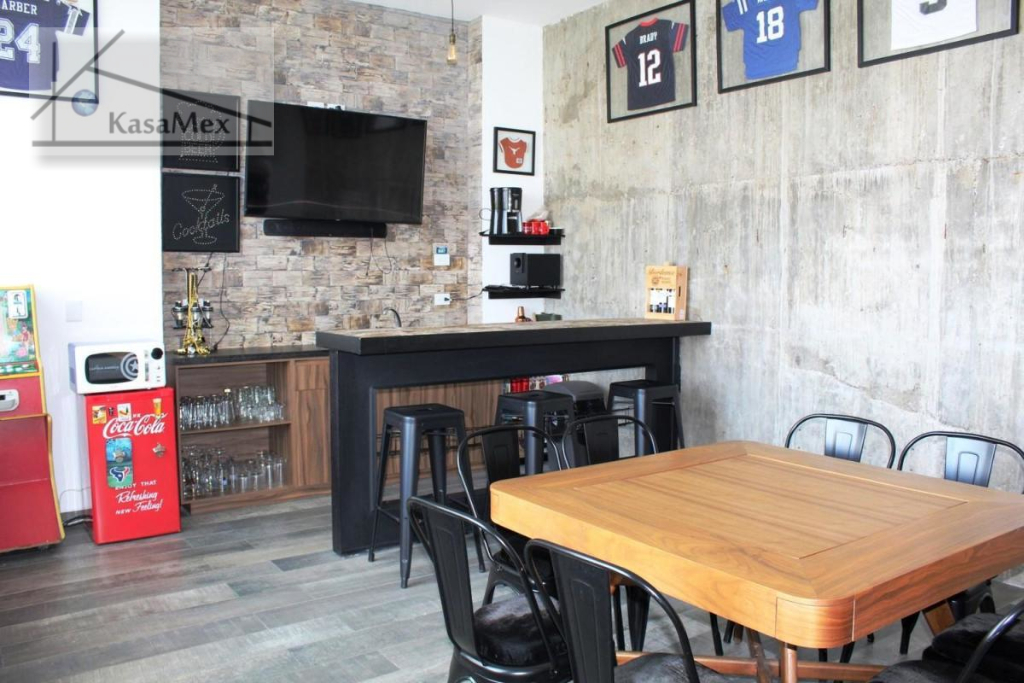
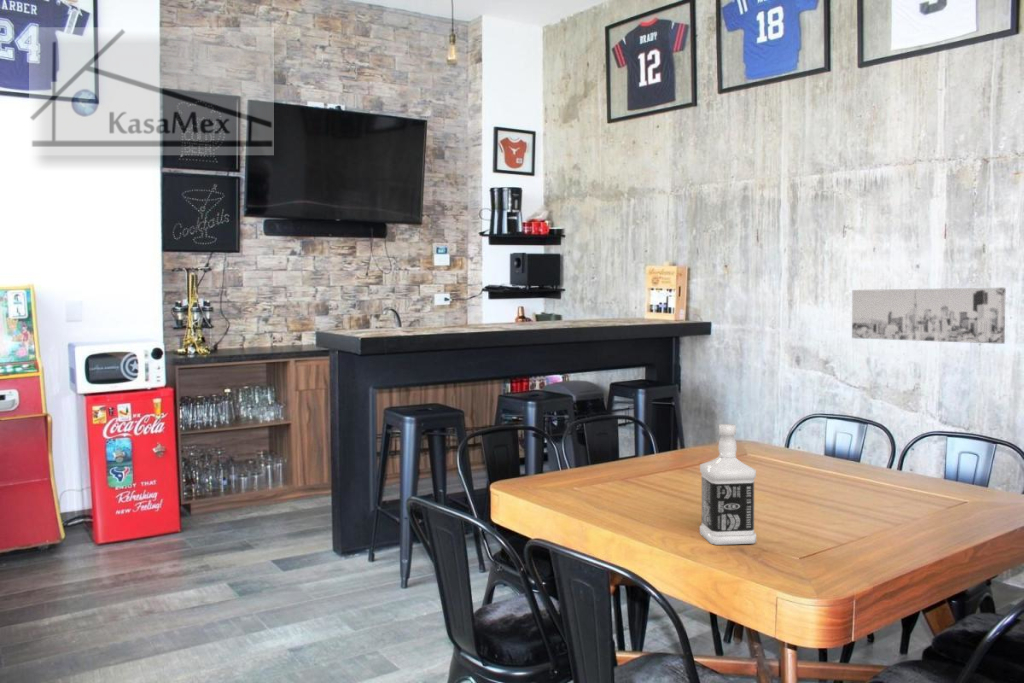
+ bottle (727, 481)
+ wall art (922, 314)
